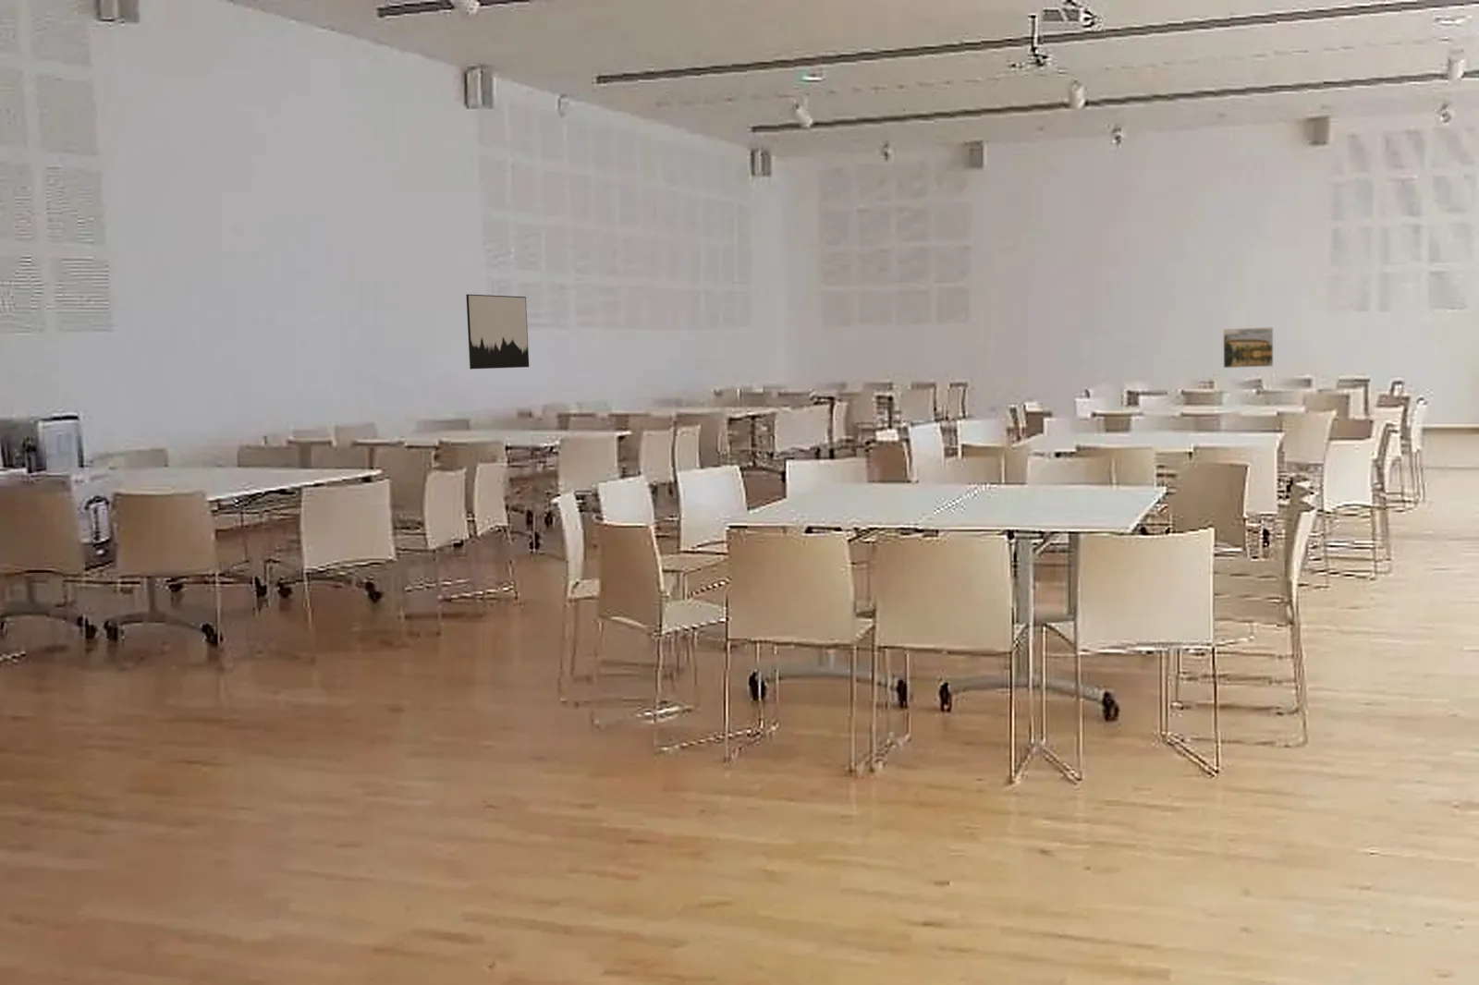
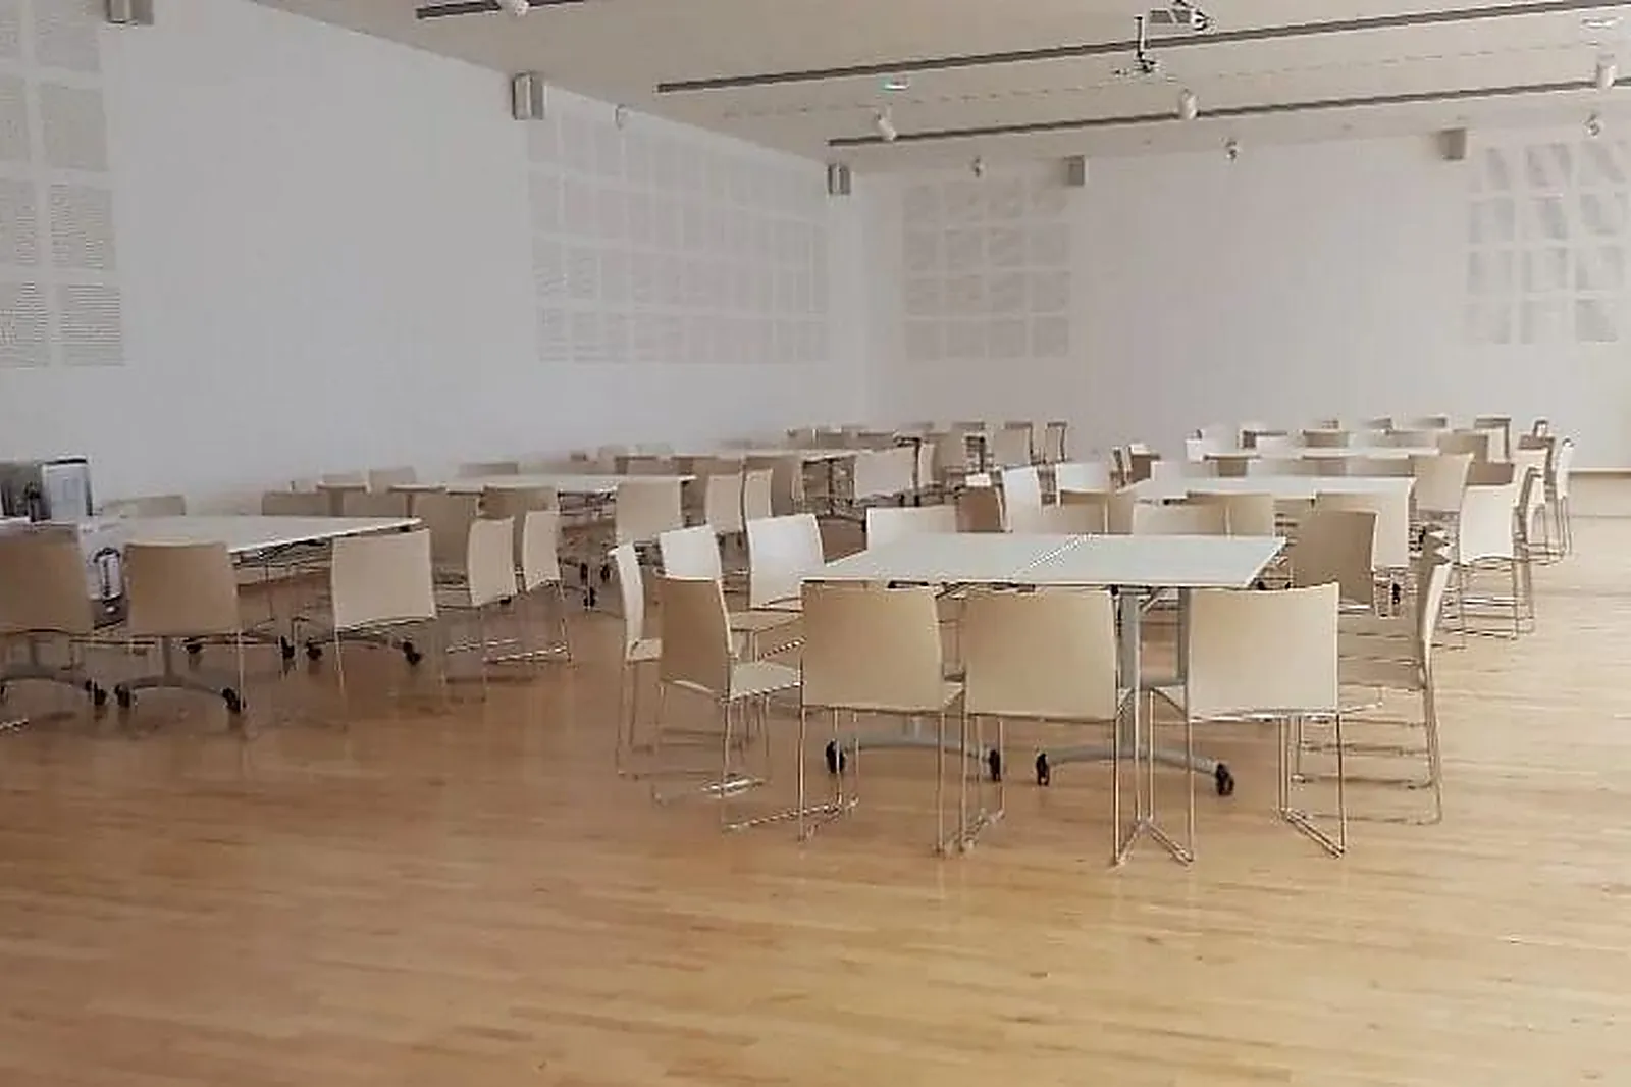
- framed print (1248, 347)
- wall art (498, 332)
